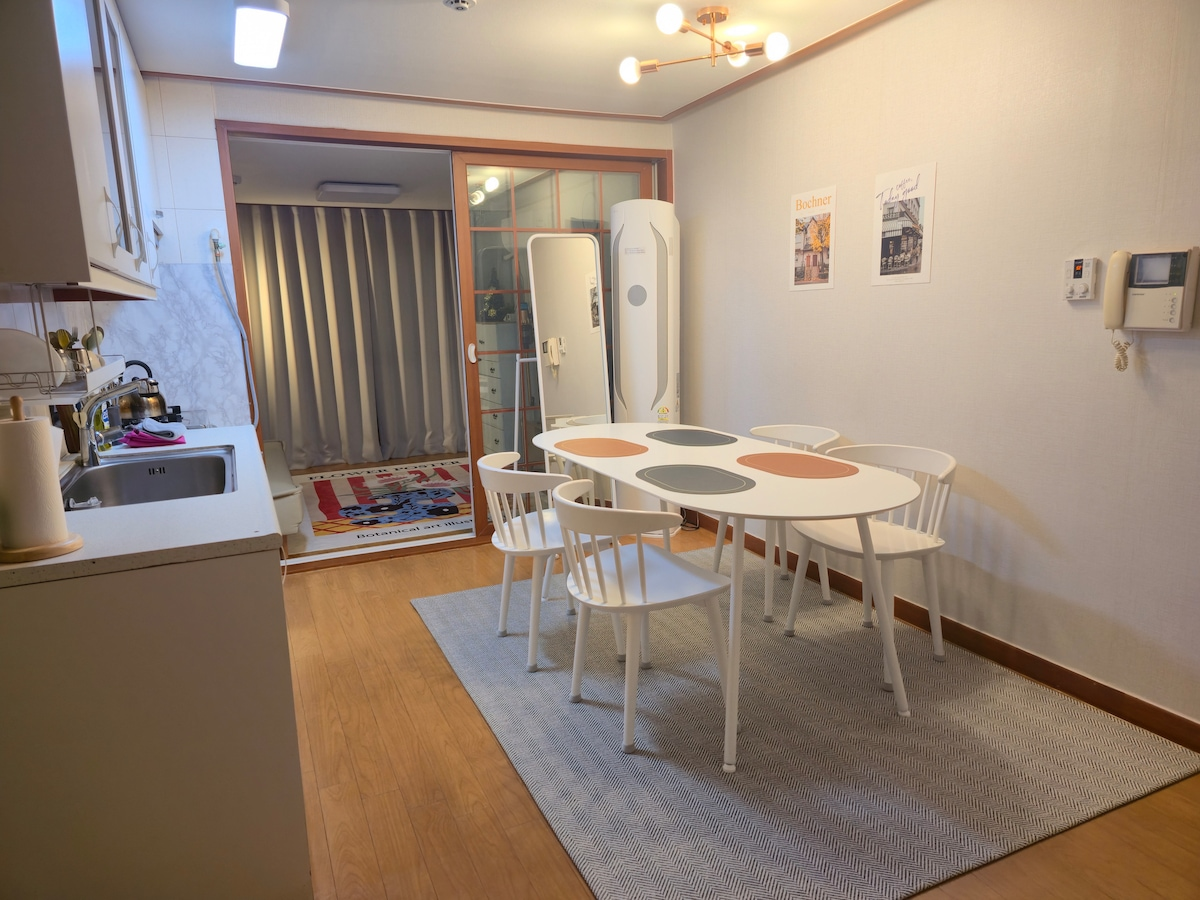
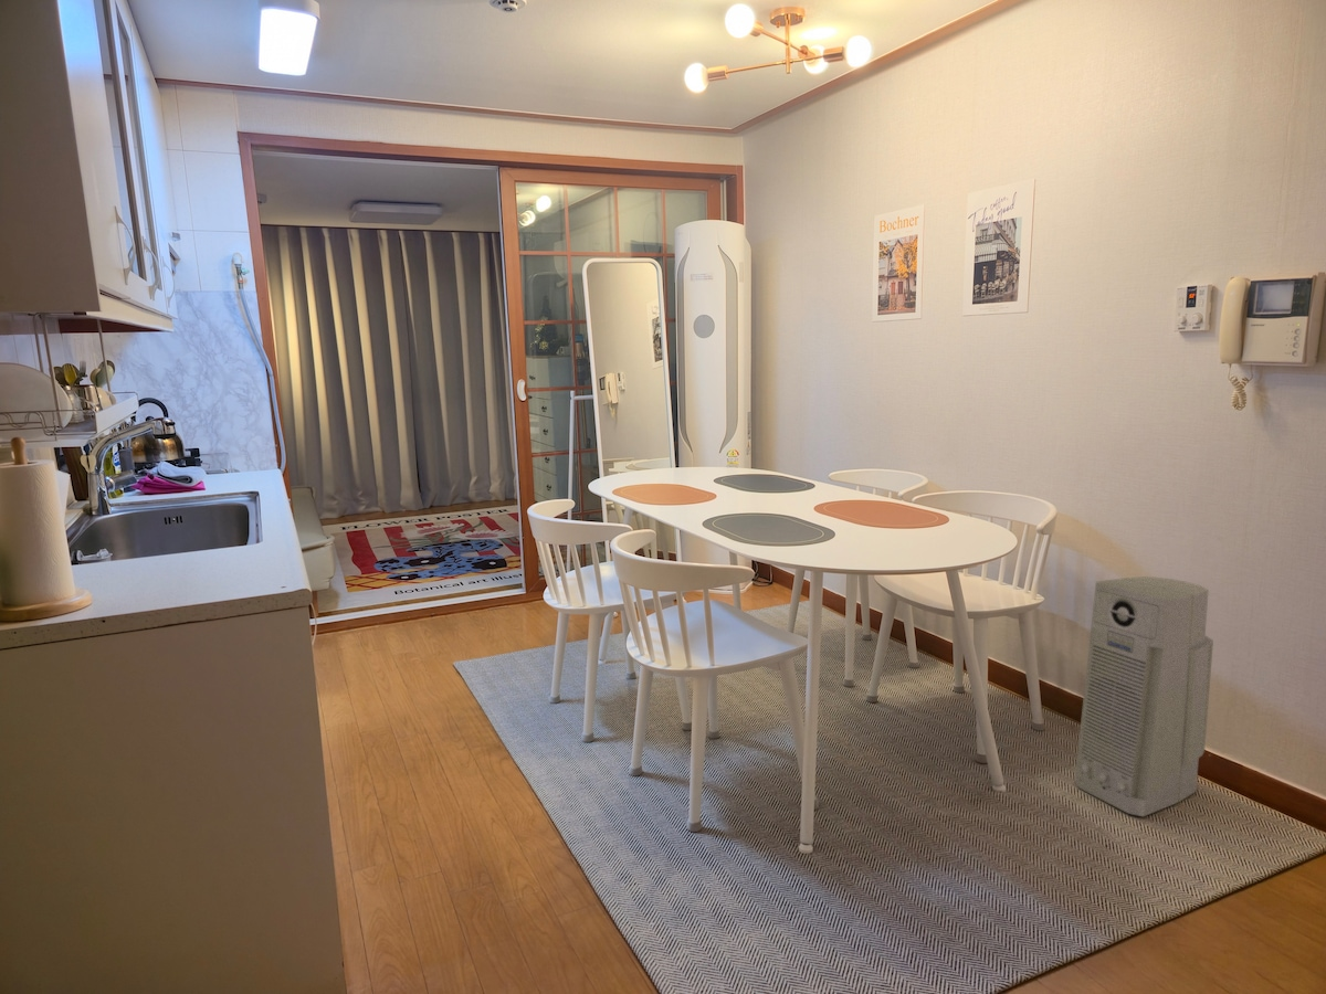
+ air purifier (1147, 687)
